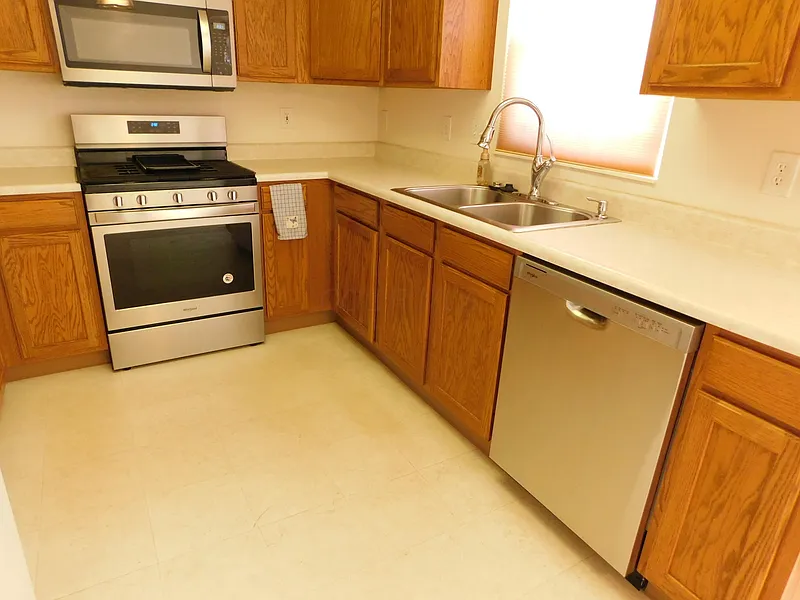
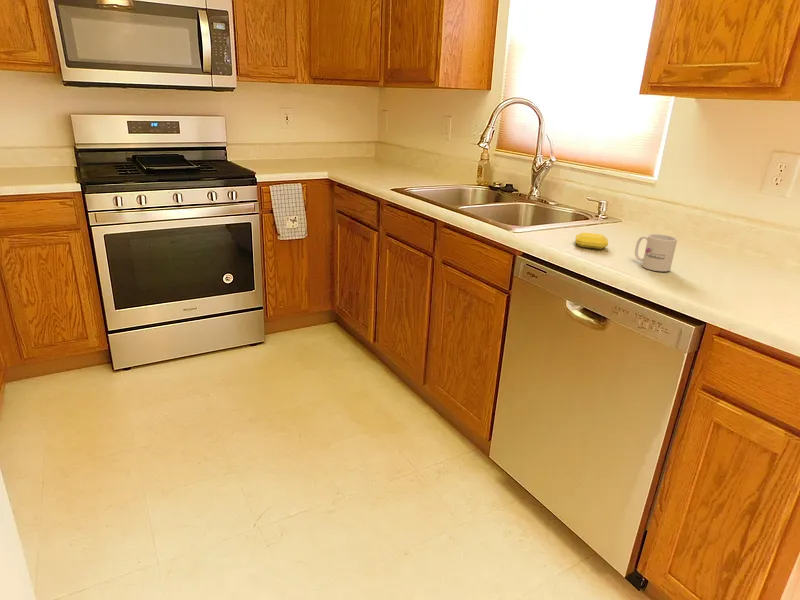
+ soap bar (591, 240)
+ mug (653, 251)
